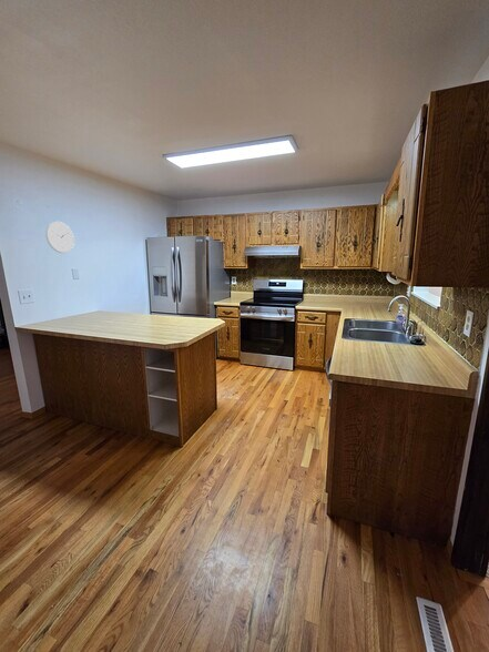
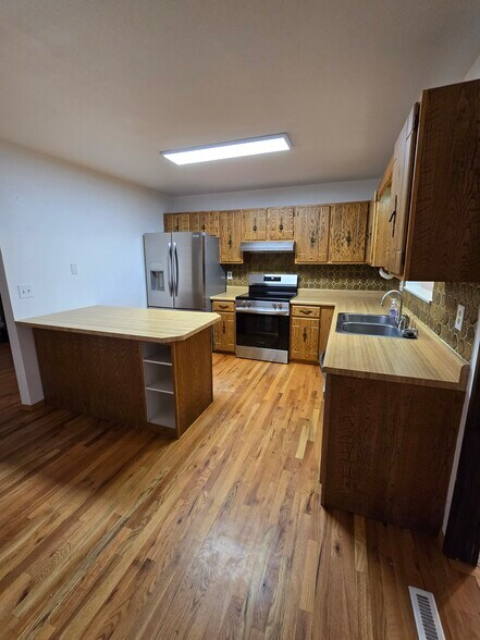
- wall clock (61, 237)
